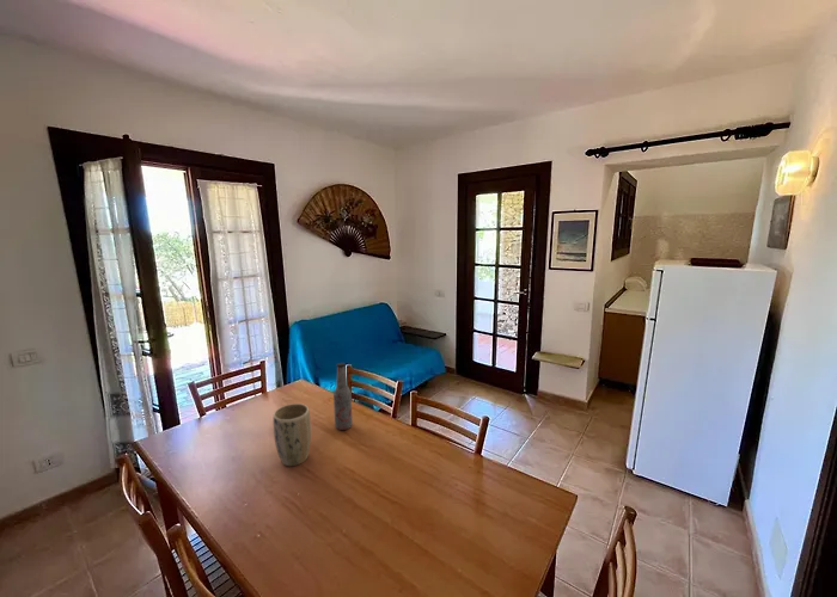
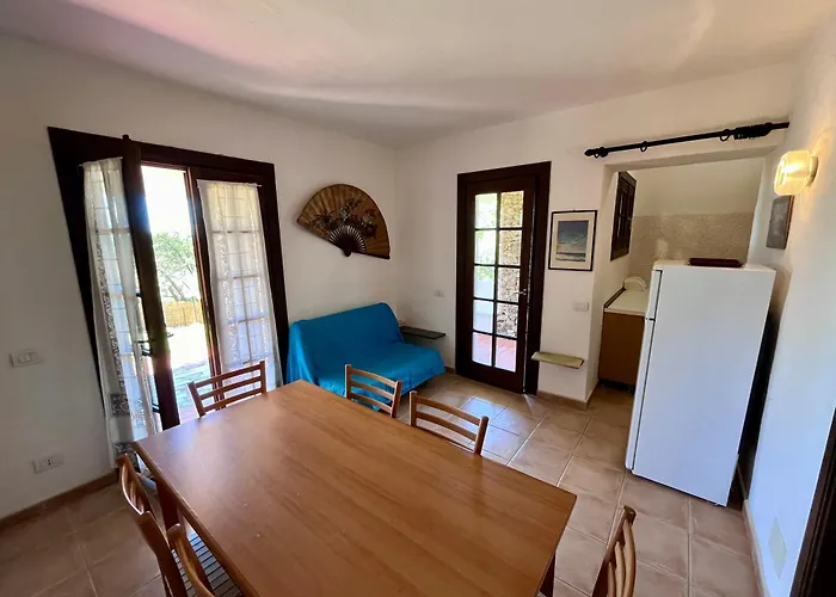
- plant pot (293, 435)
- bottle (342, 395)
